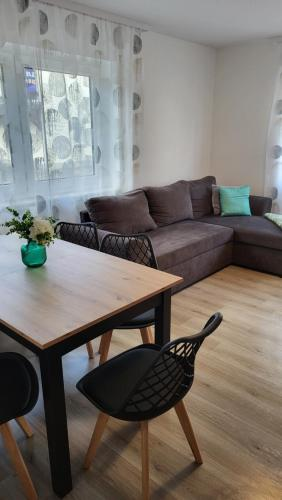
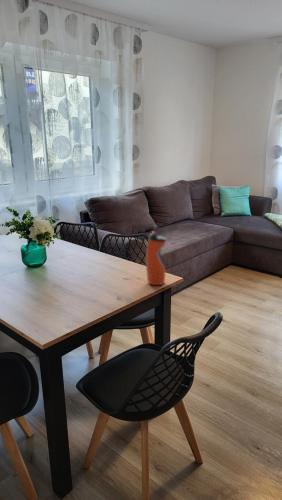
+ water bottle (155, 257)
